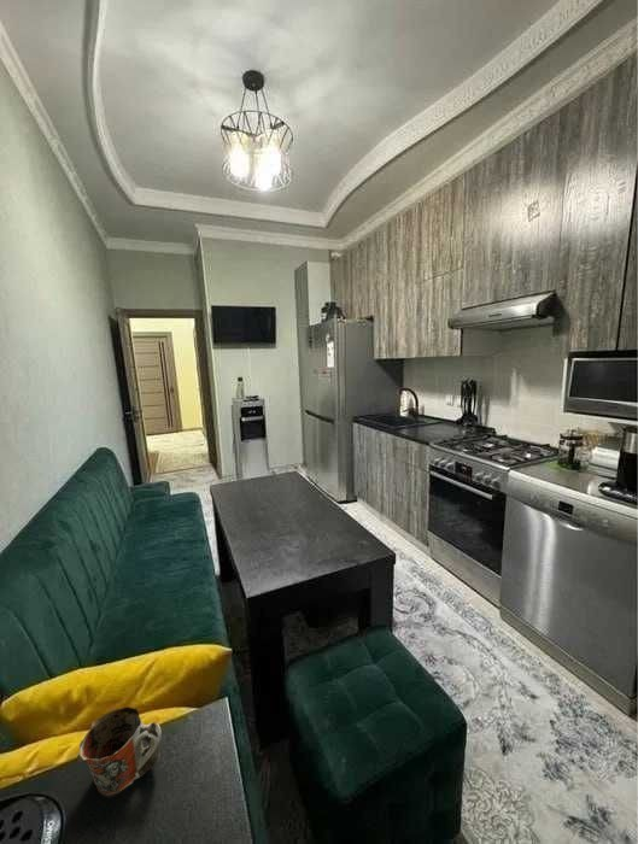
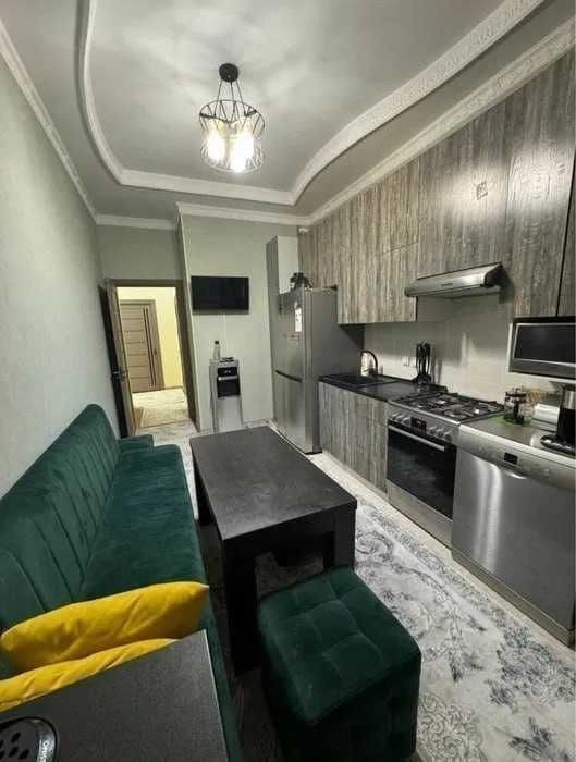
- mug (124, 750)
